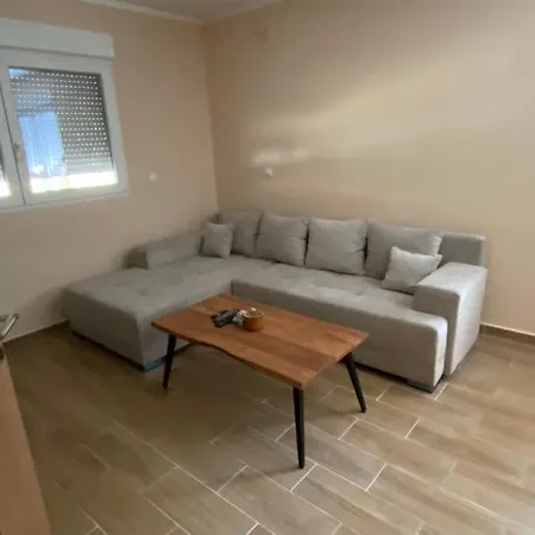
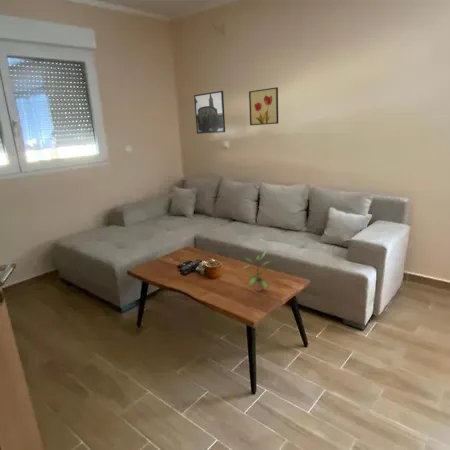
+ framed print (209, 113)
+ wall art (263, 107)
+ potted plant (260, 272)
